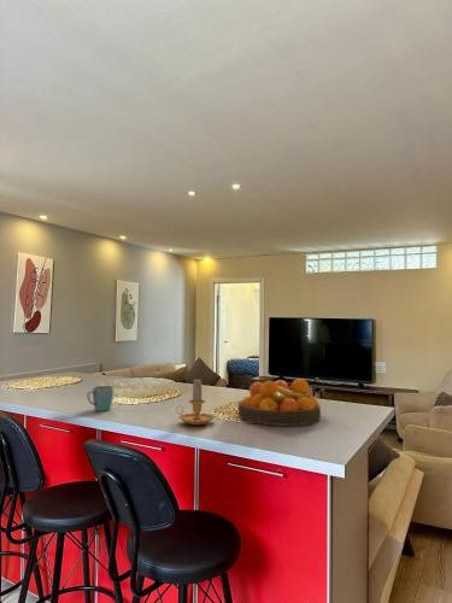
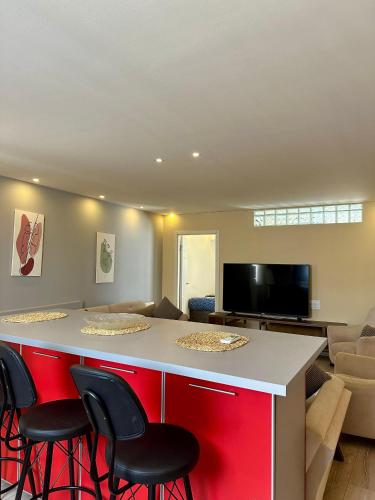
- mug (99, 398)
- candle (193, 399)
- fruit bowl (278, 397)
